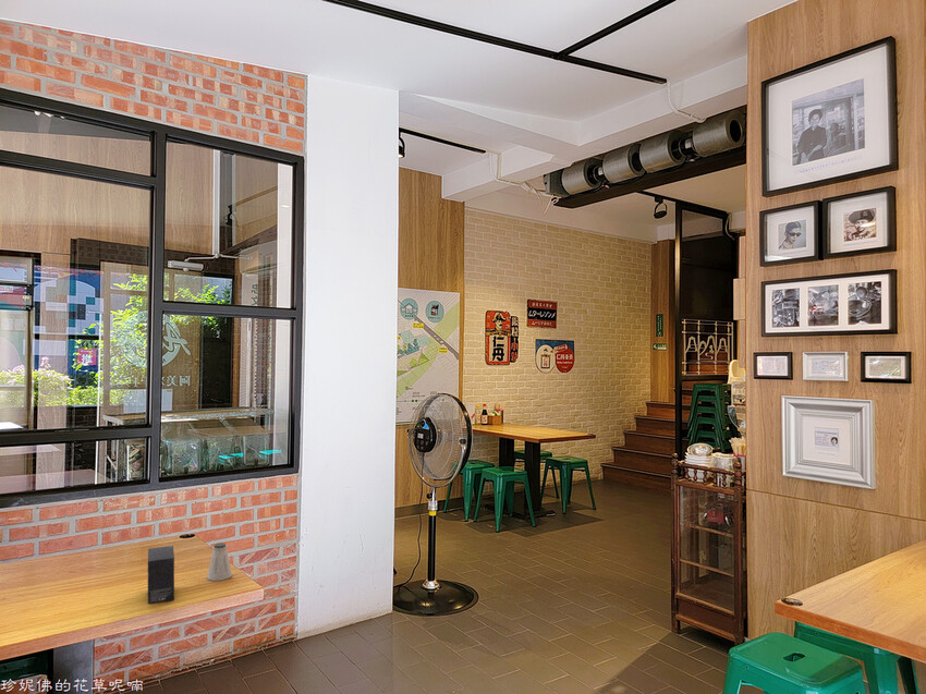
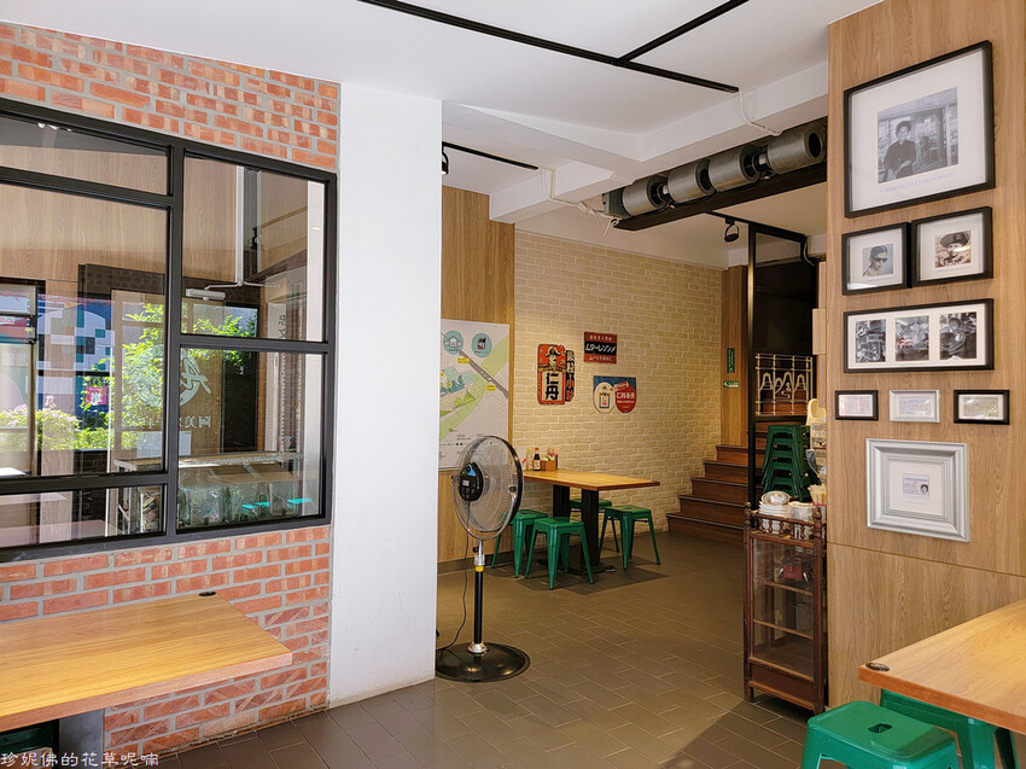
- small box (160, 573)
- saltshaker (219, 560)
